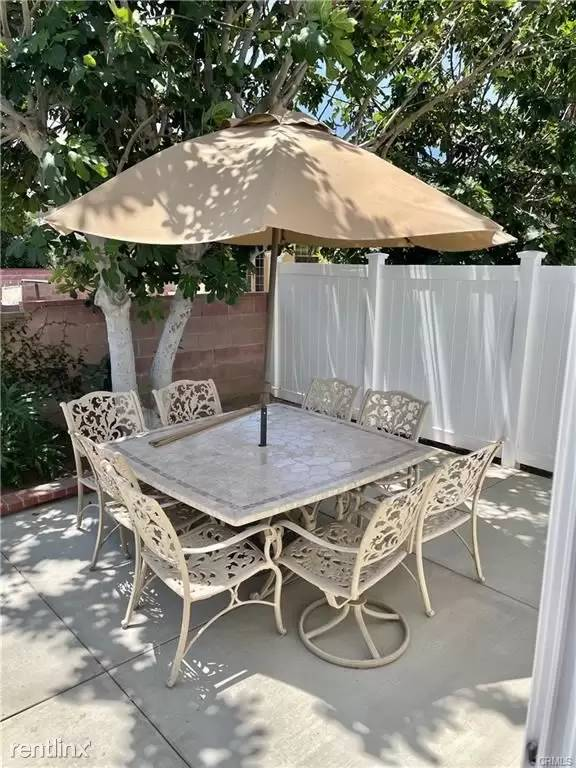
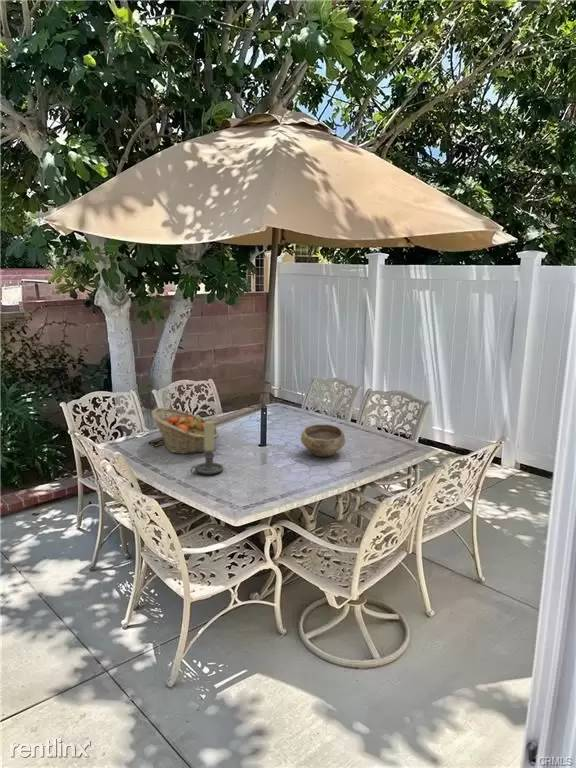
+ fruit basket (185, 428)
+ bowl (323, 442)
+ candle holder (206, 446)
